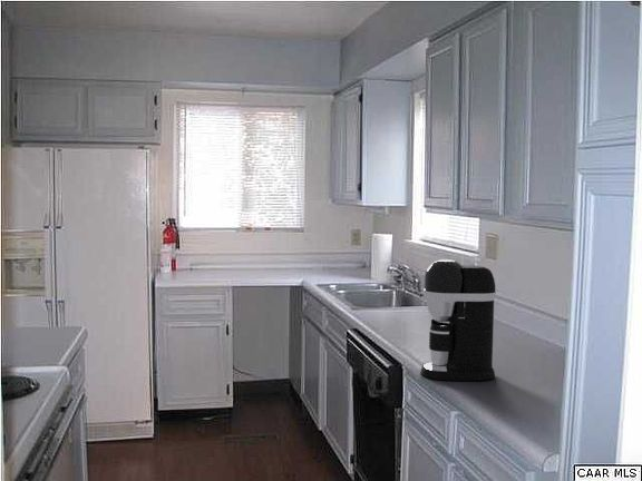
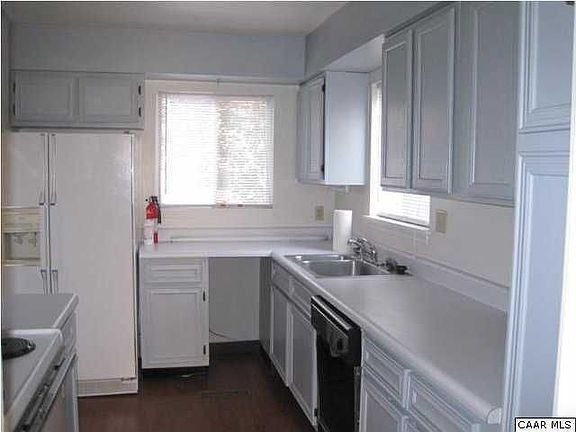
- coffee maker (458, 317)
